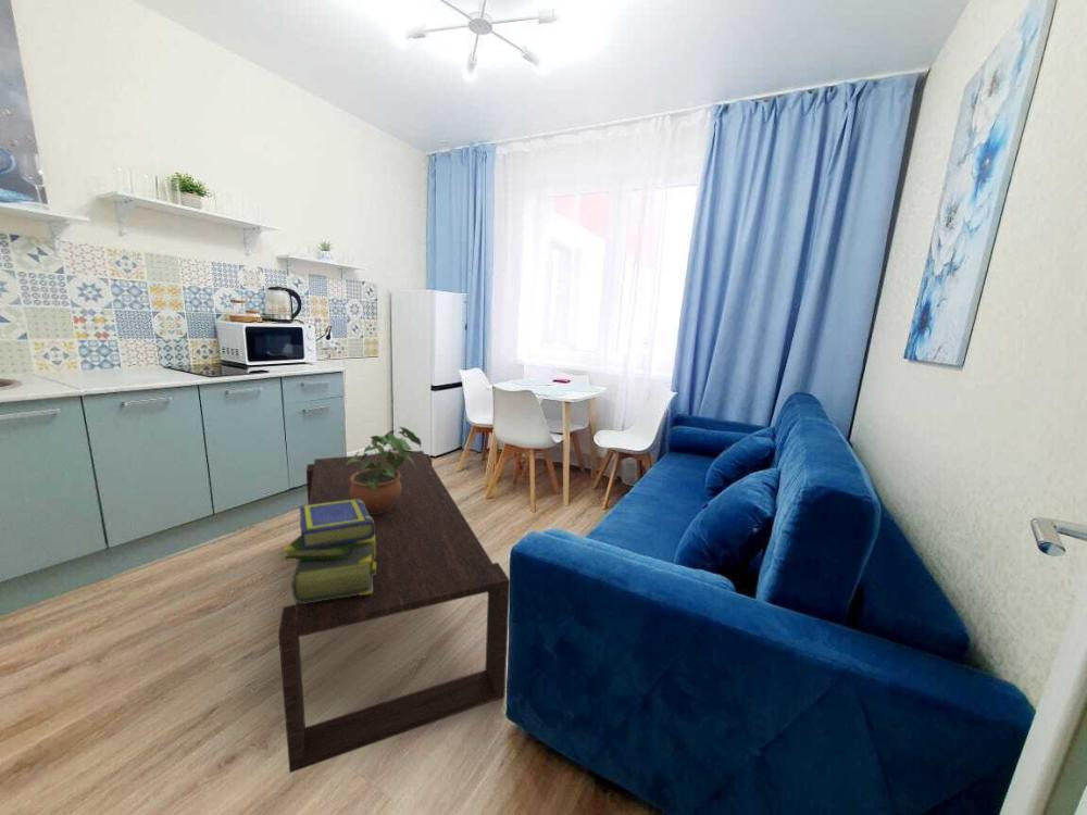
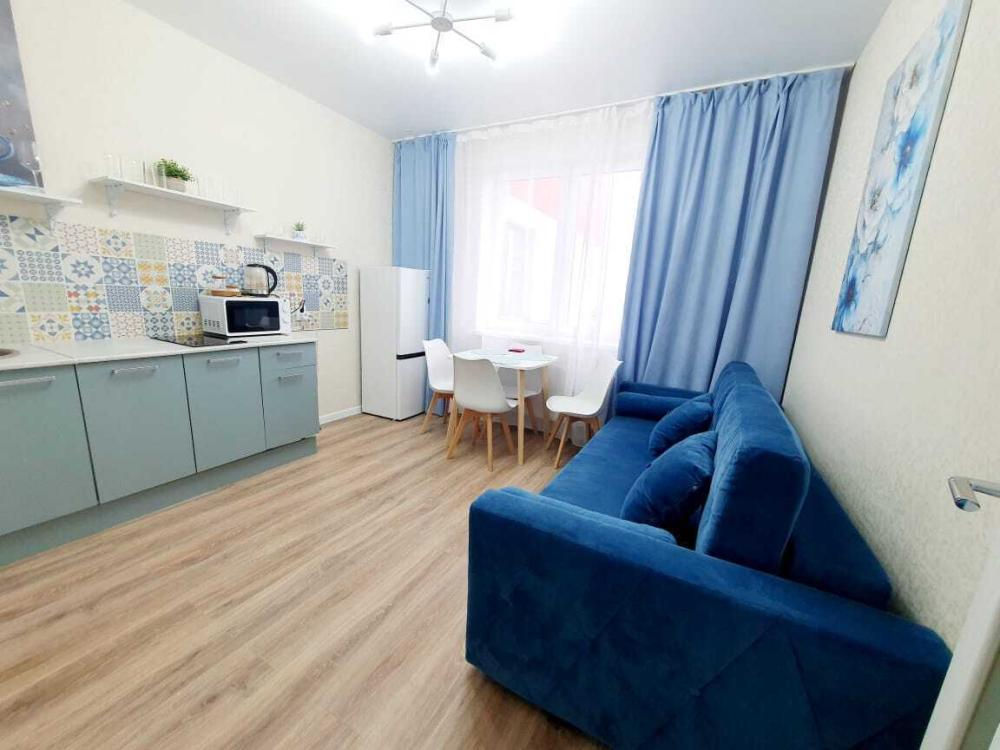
- potted plant (387, 465)
- coffee table (384, 553)
- stack of books (335, 542)
